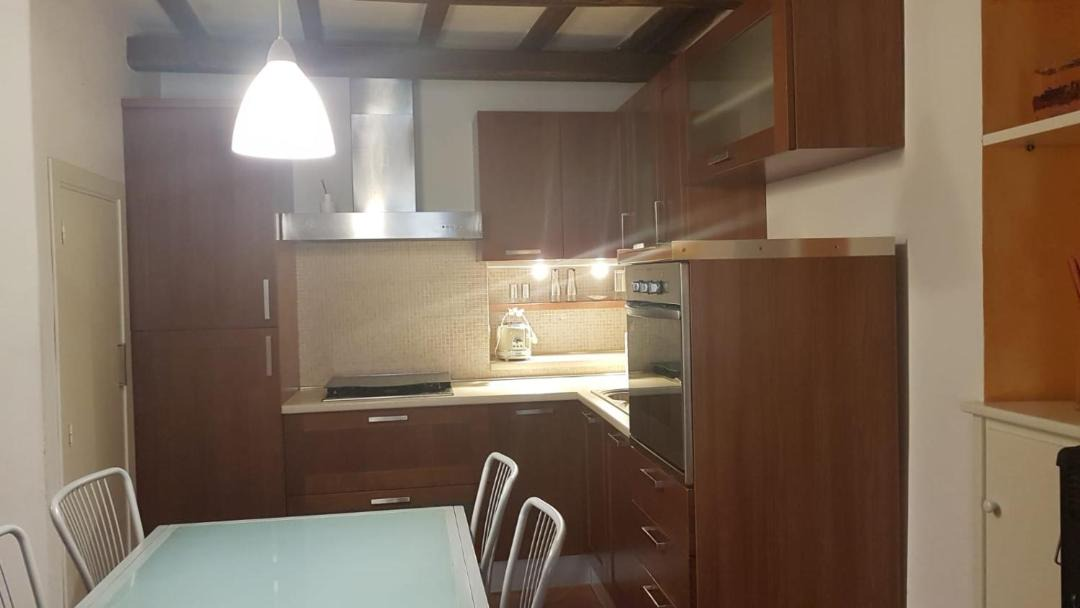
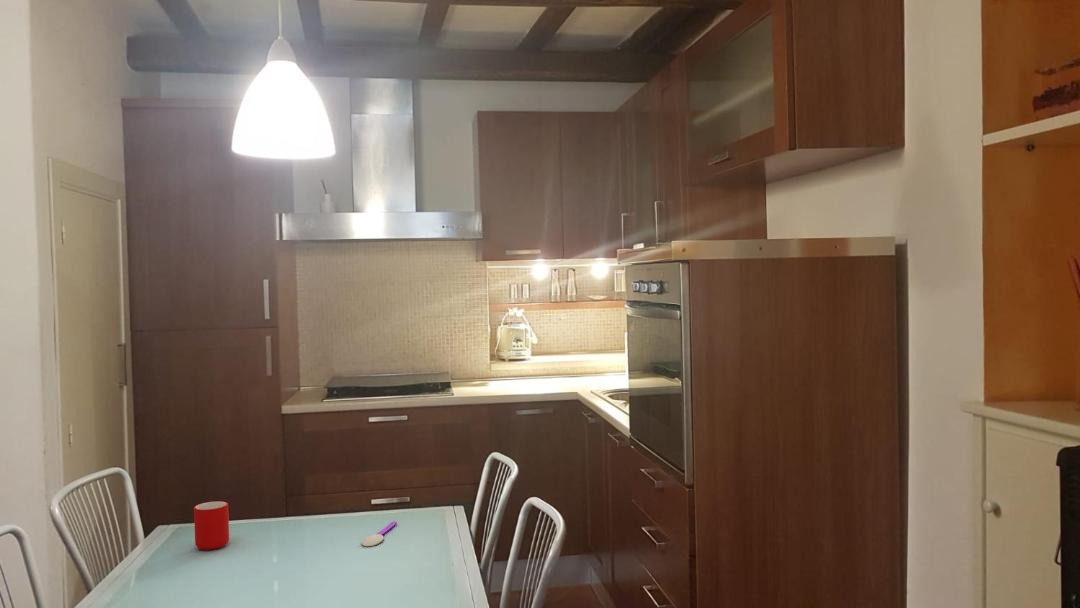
+ cup (215, 523)
+ spoon (381, 532)
